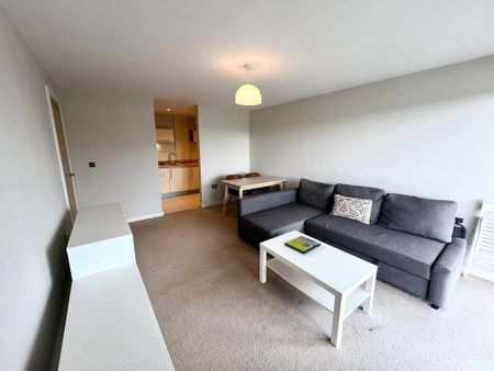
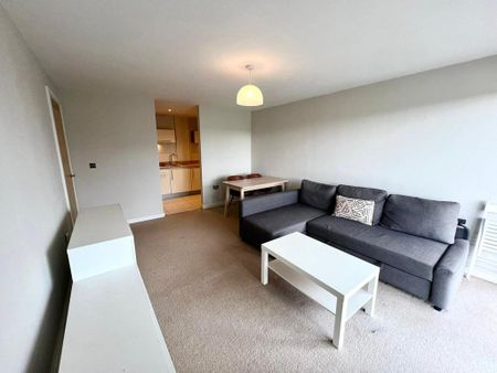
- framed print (302, 244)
